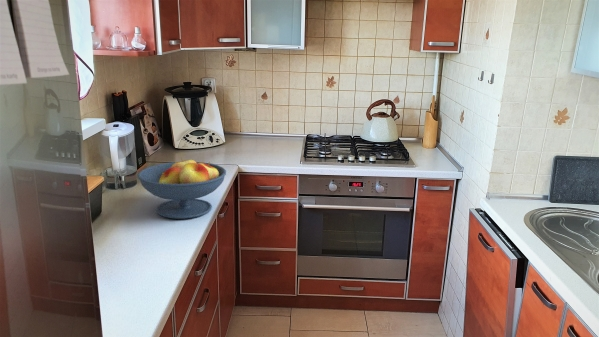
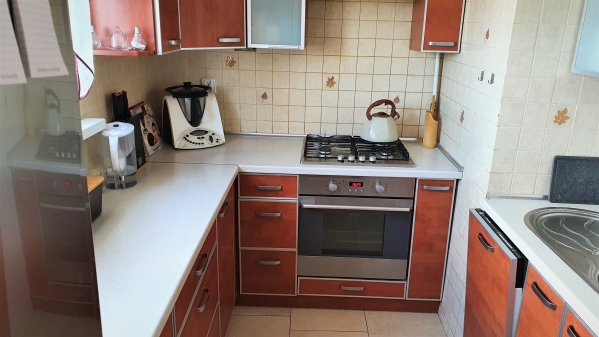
- fruit bowl (183, 184)
